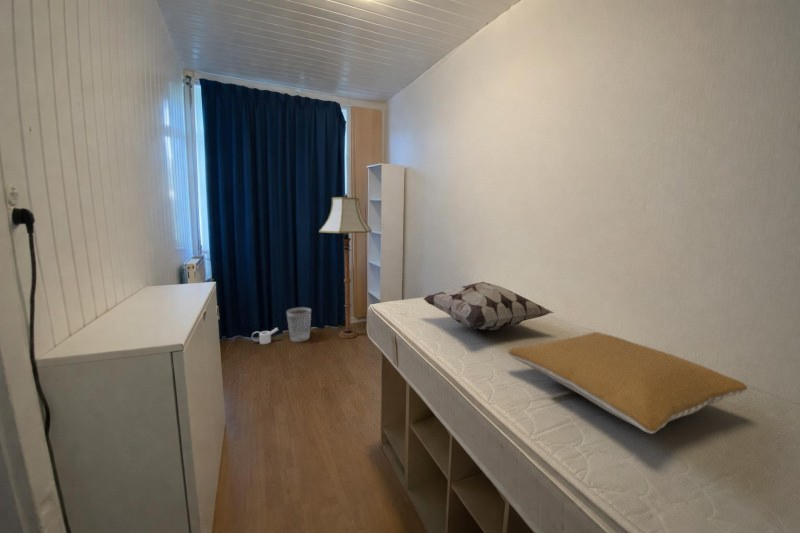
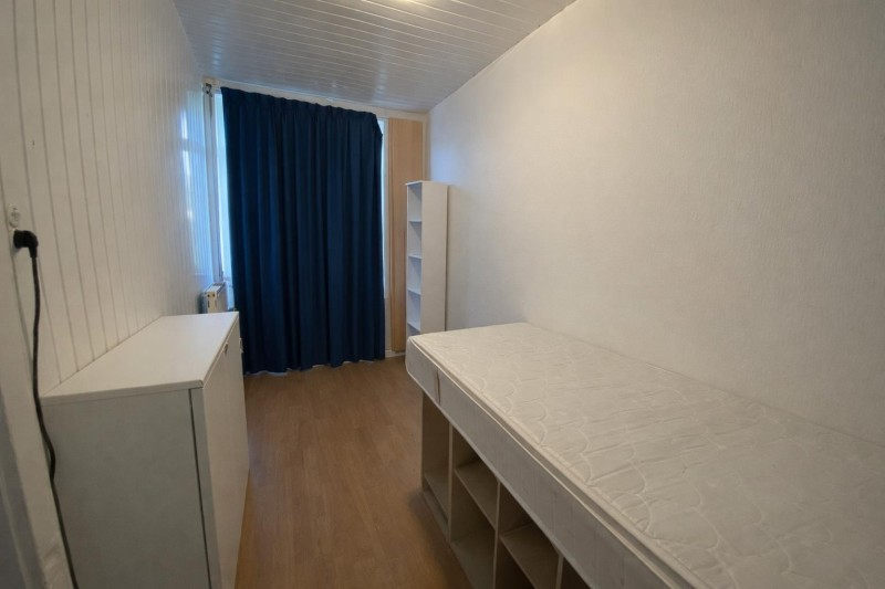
- decorative pillow (483, 304)
- wastebasket (299, 325)
- floor lamp (346, 266)
- watering can (265, 335)
- pillow (613, 369)
